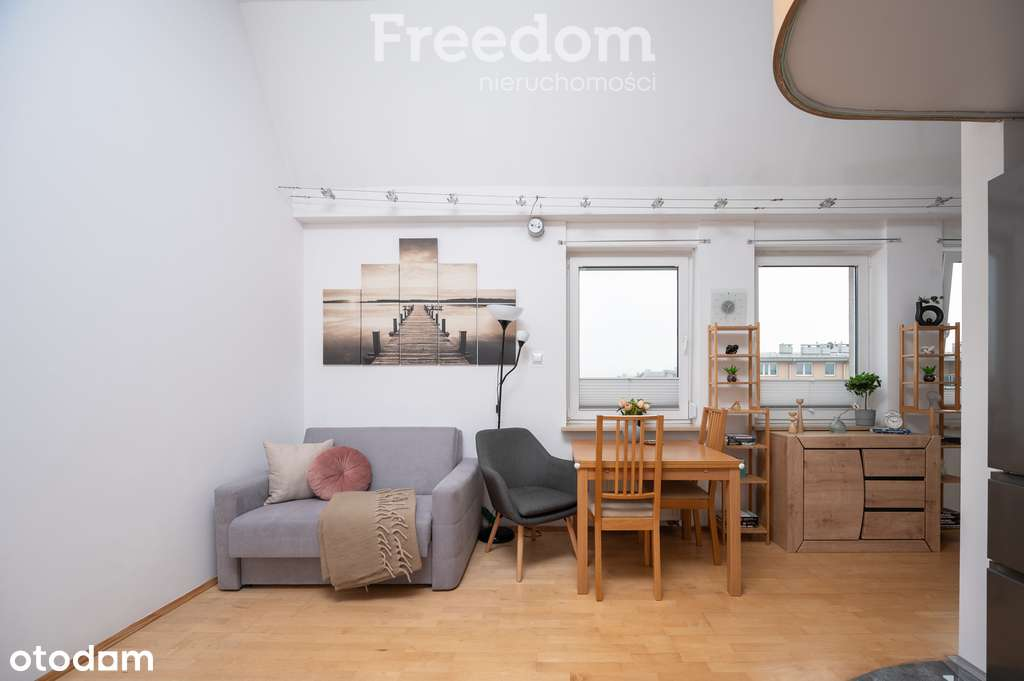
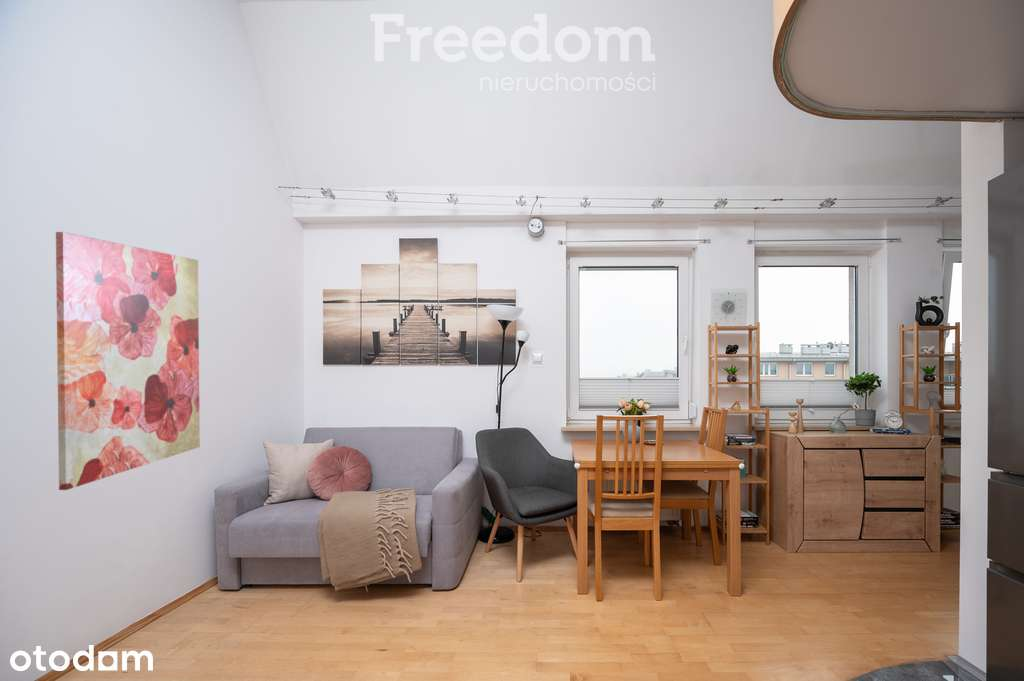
+ wall art (139, 357)
